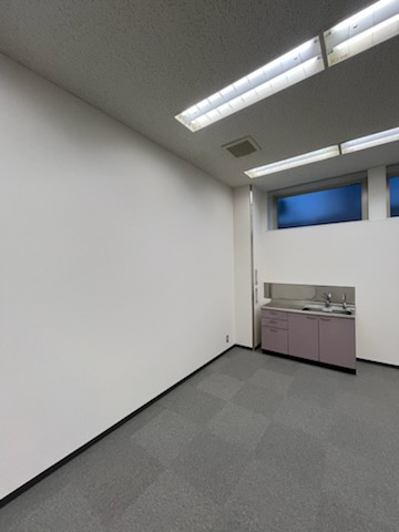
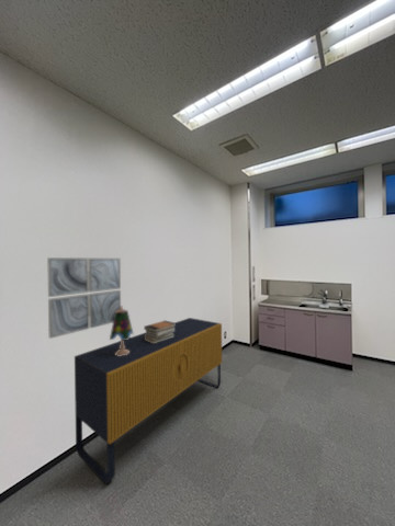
+ sideboard (163, 375)
+ wall art (89, 294)
+ book stack (160, 331)
+ table lamp (122, 329)
